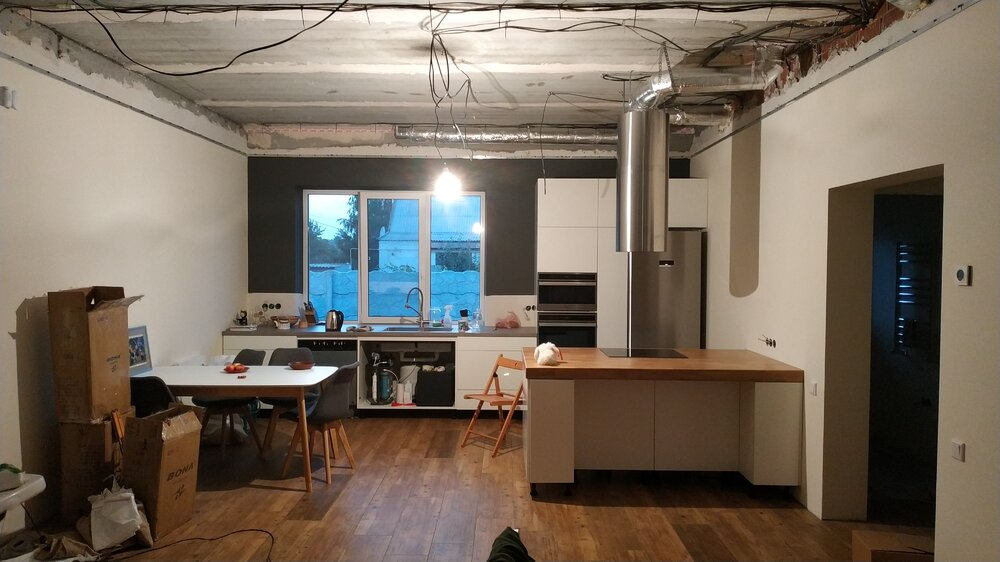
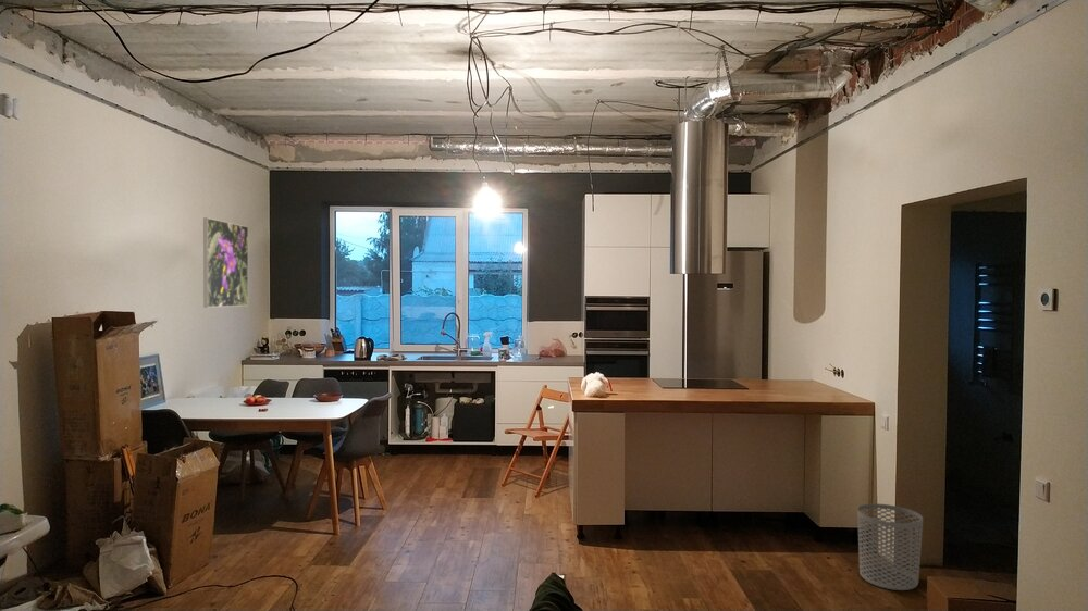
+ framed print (226, 264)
+ waste bin (889, 546)
